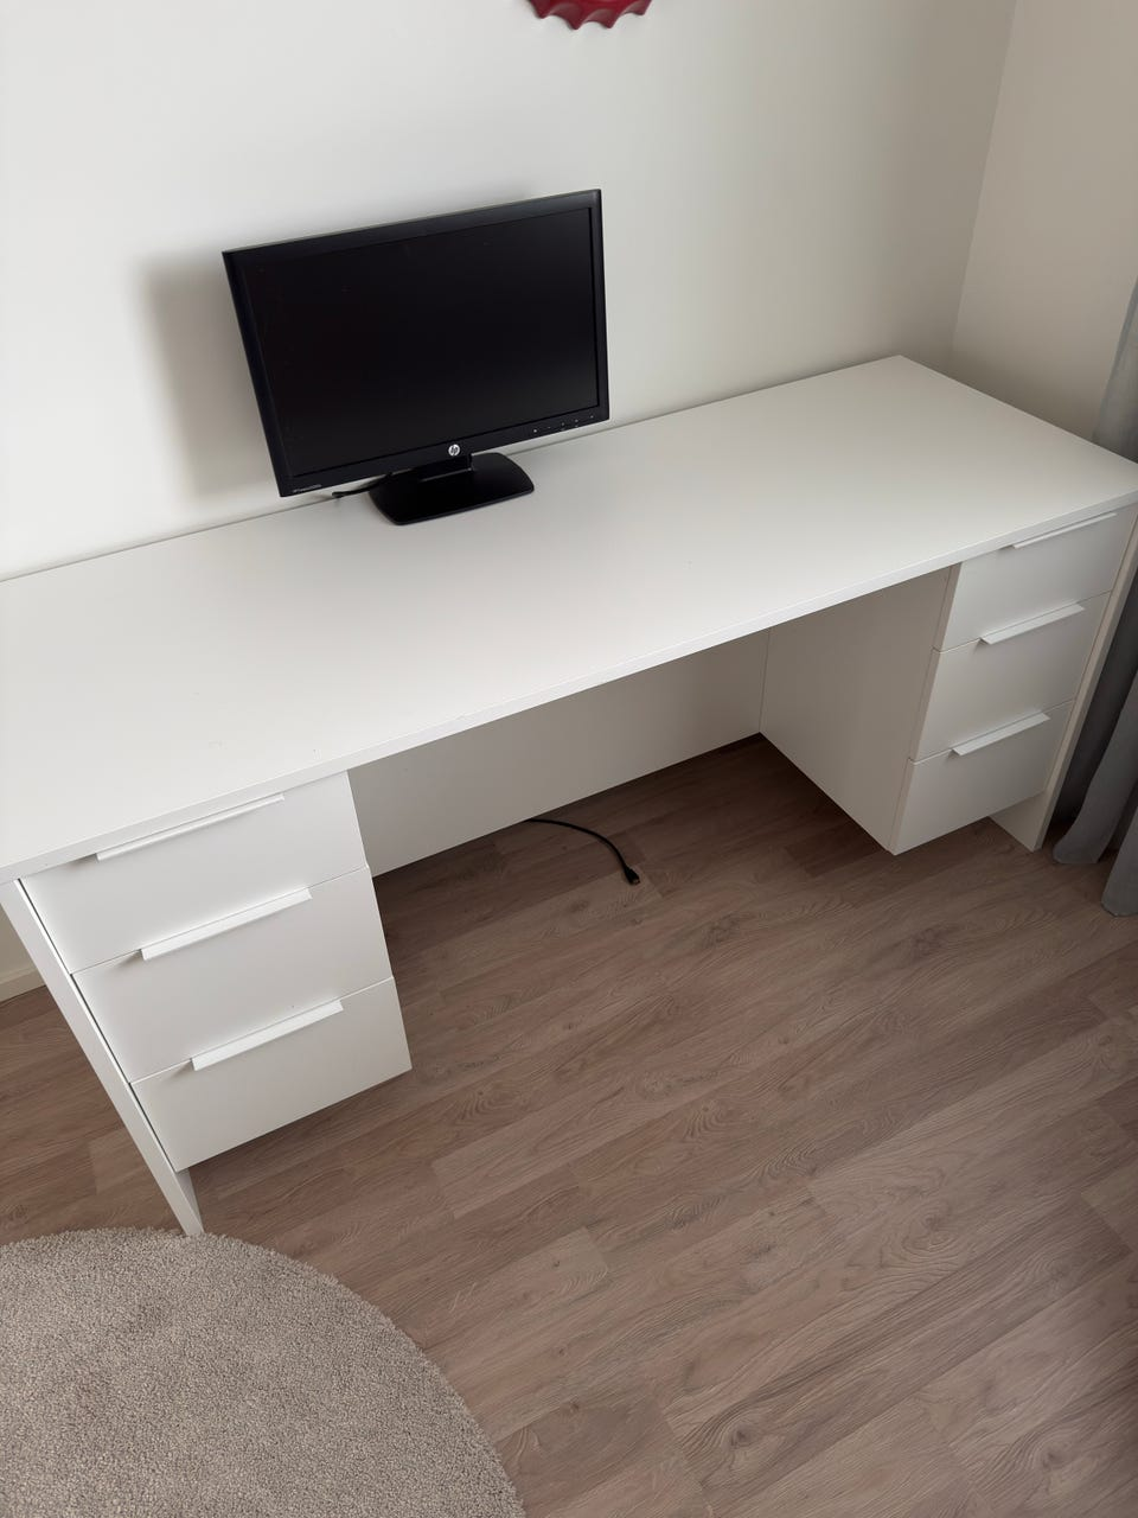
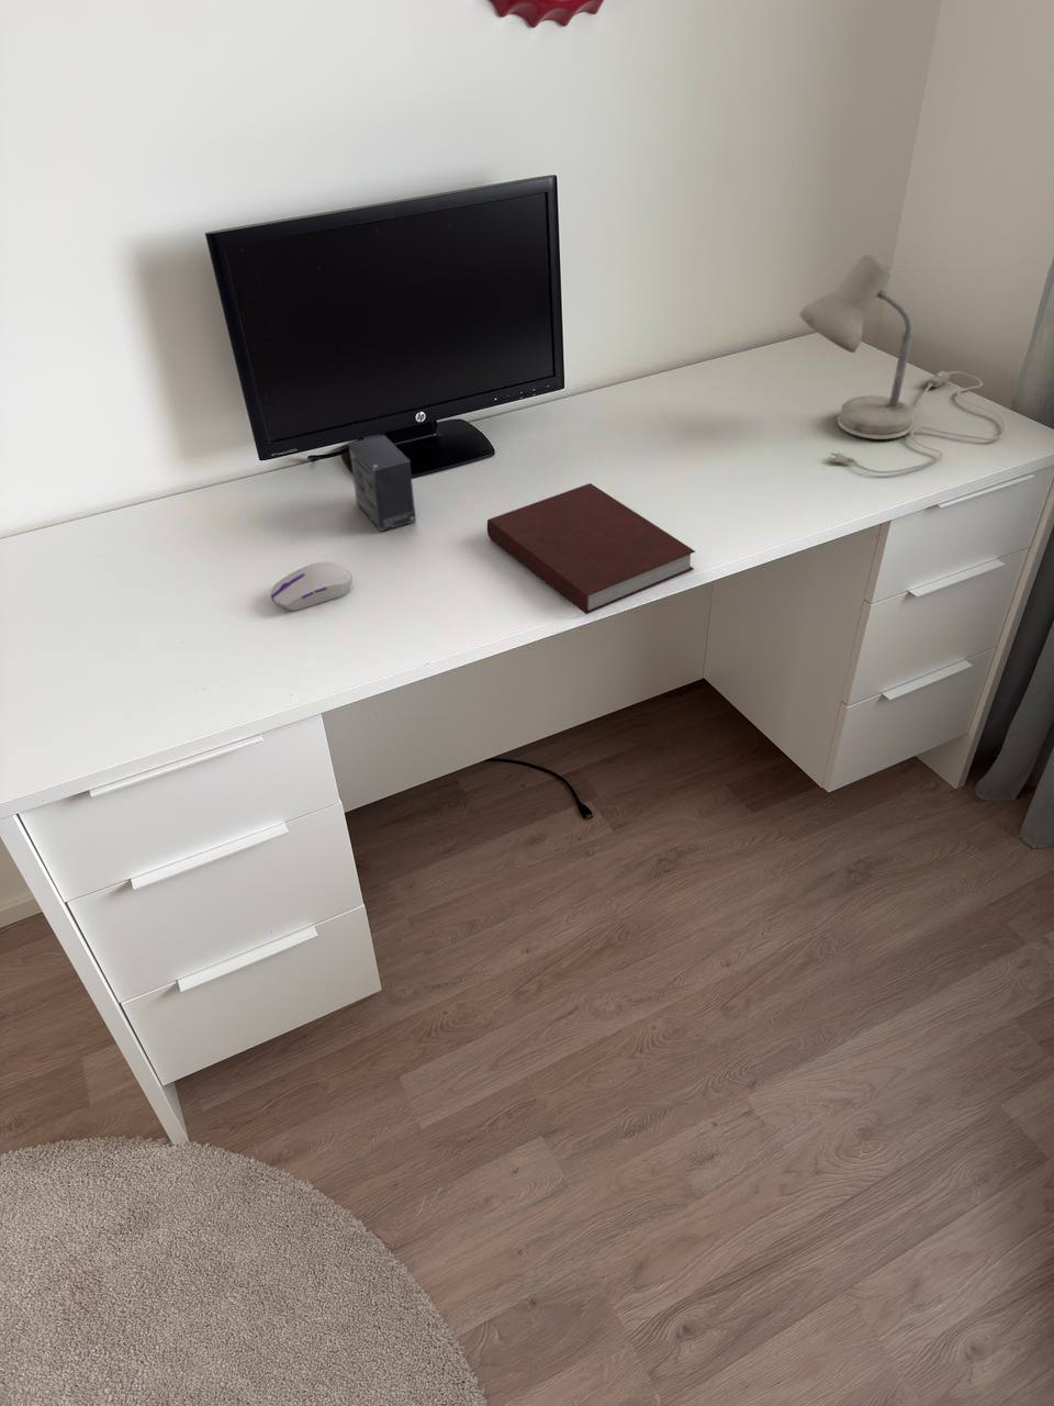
+ computer mouse (311, 582)
+ notebook (588, 544)
+ small box (382, 482)
+ desk lamp (911, 339)
